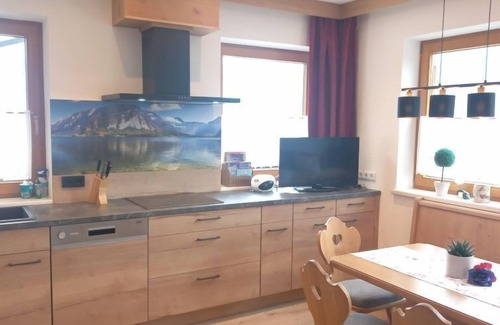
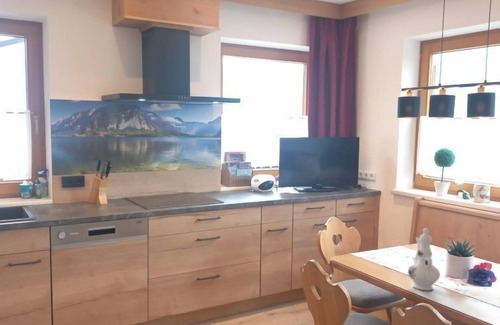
+ chinaware (422, 256)
